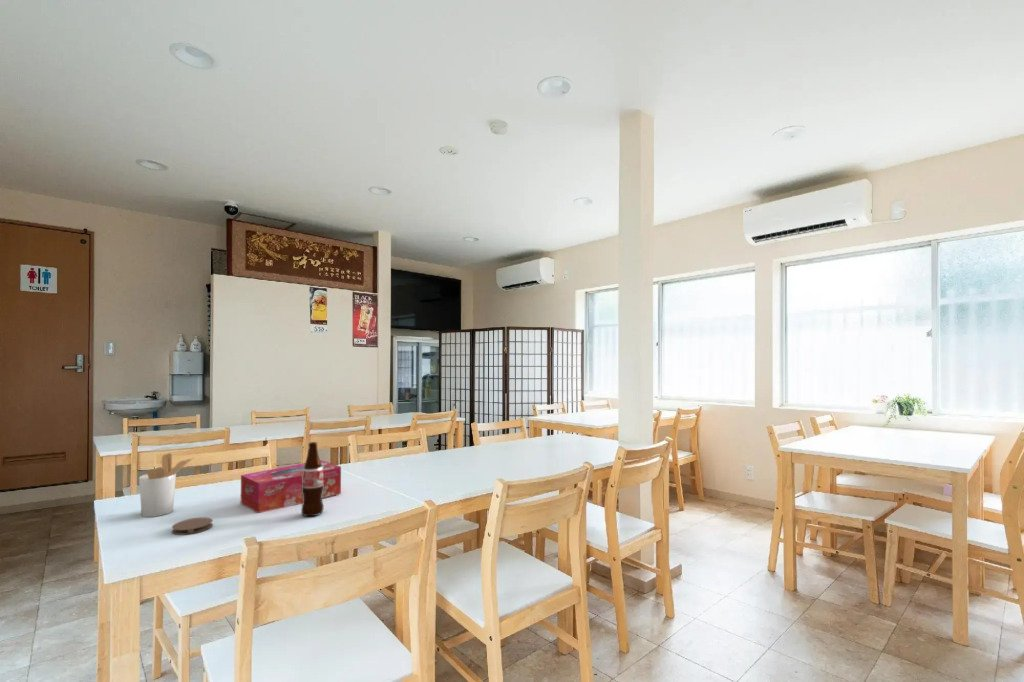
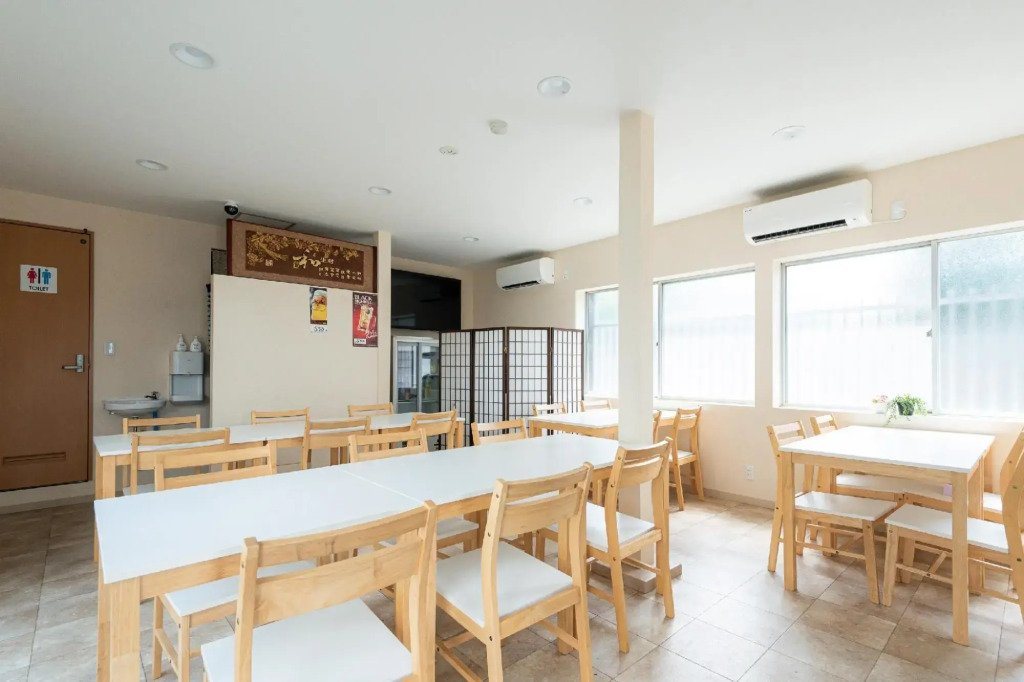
- bottle (312, 478)
- utensil holder (166, 484)
- tissue box (292, 484)
- coaster (192, 525)
